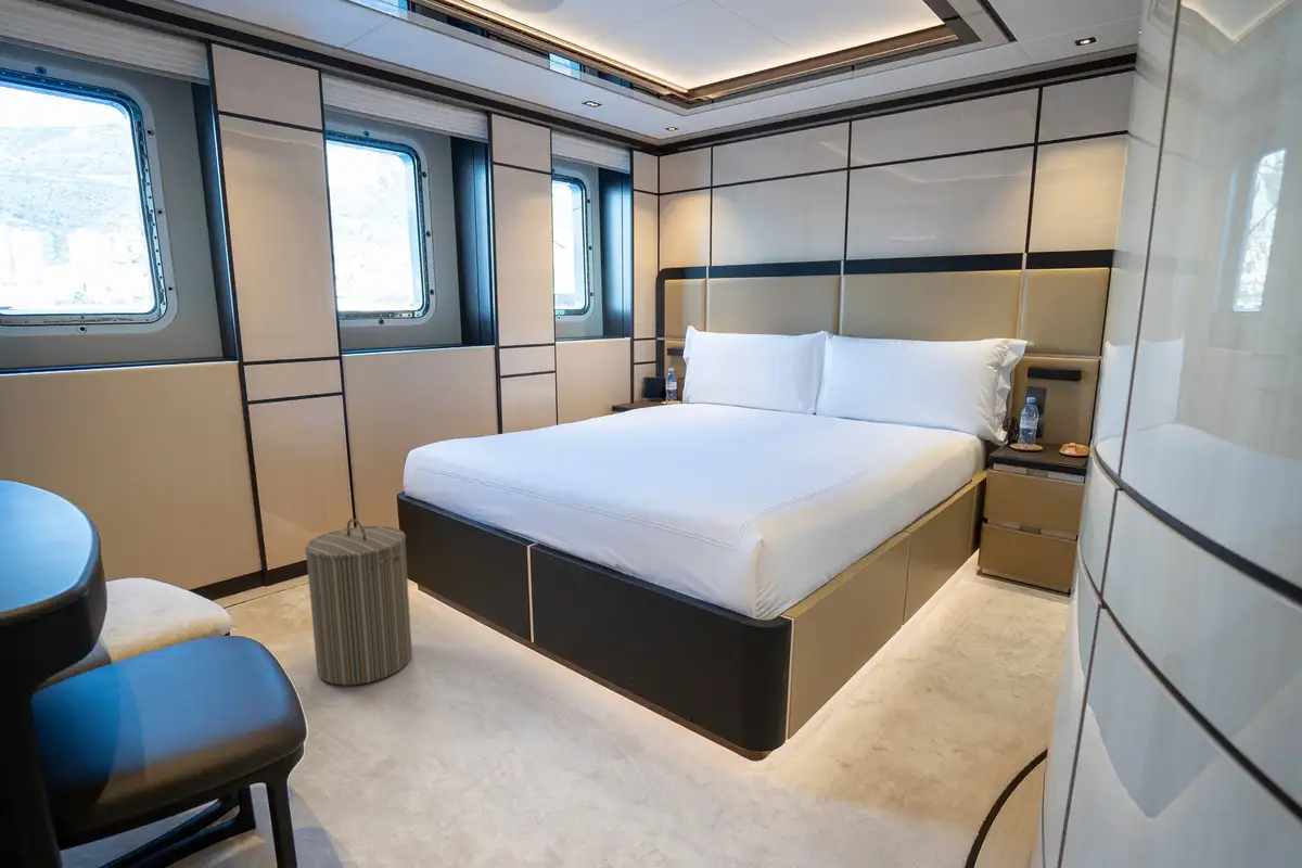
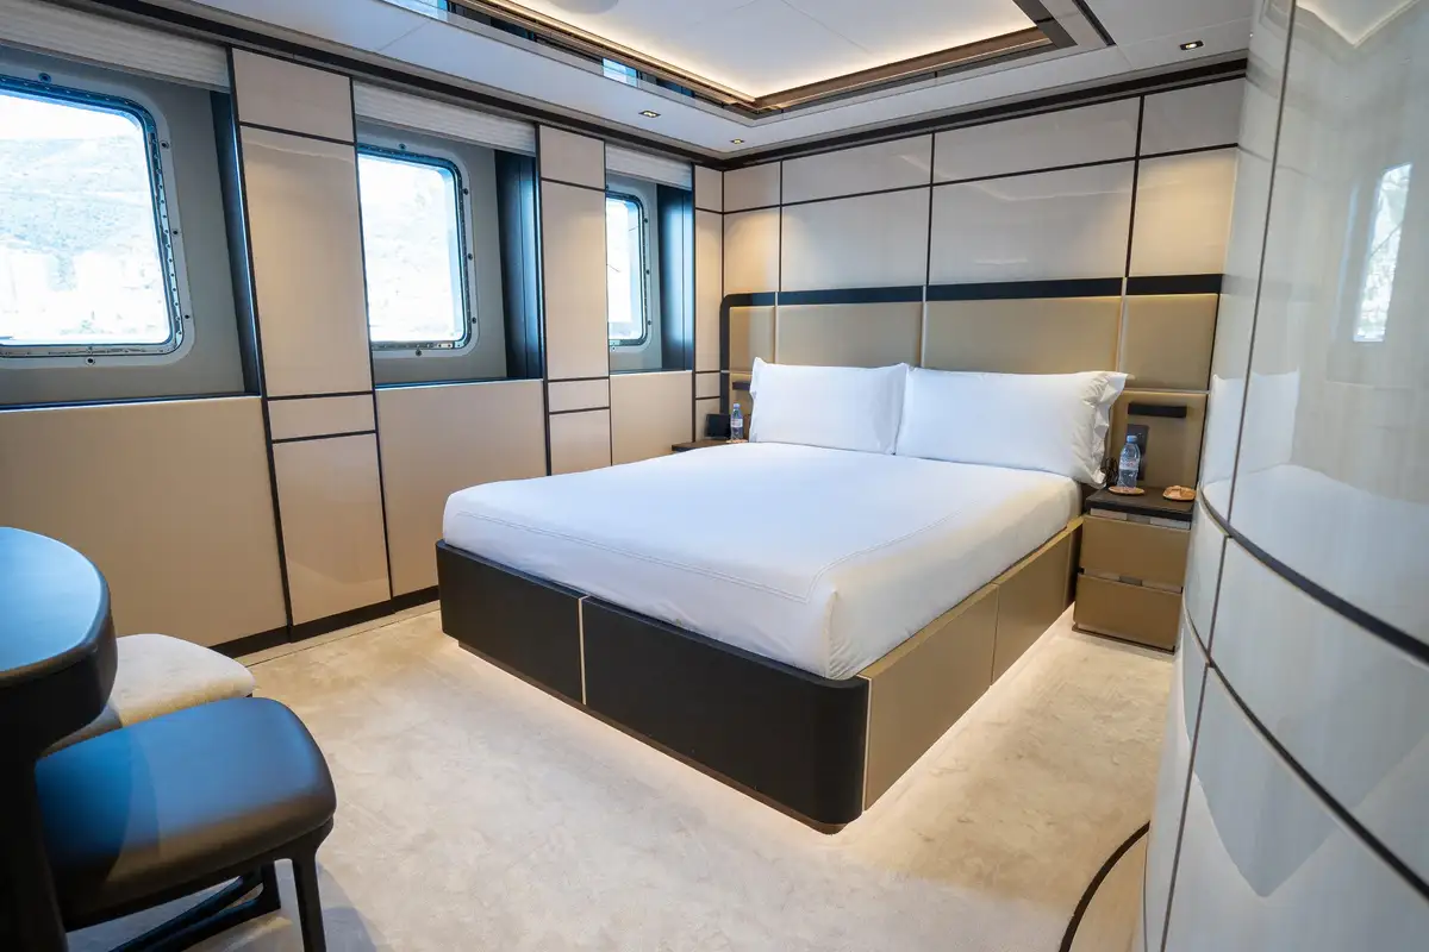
- laundry hamper (360, 591)
